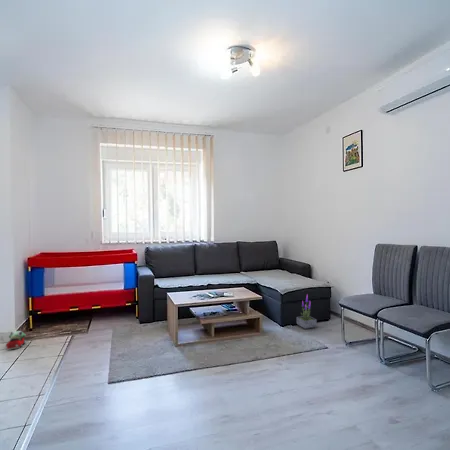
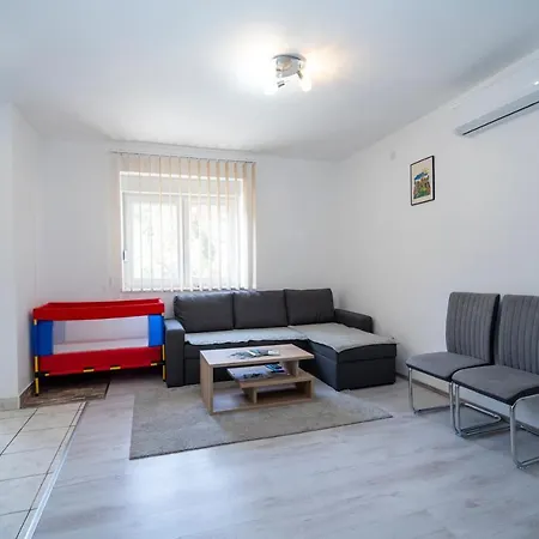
- potted plant (306, 310)
- plush toy (16, 338)
